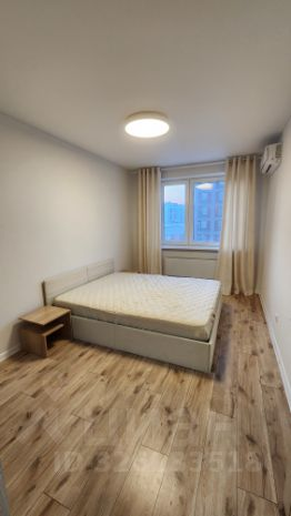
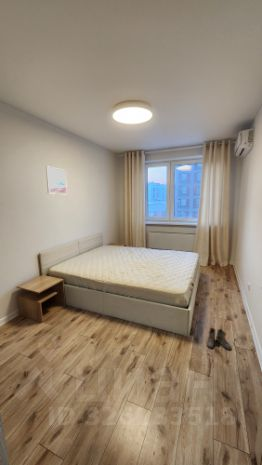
+ boots (216, 338)
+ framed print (57, 181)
